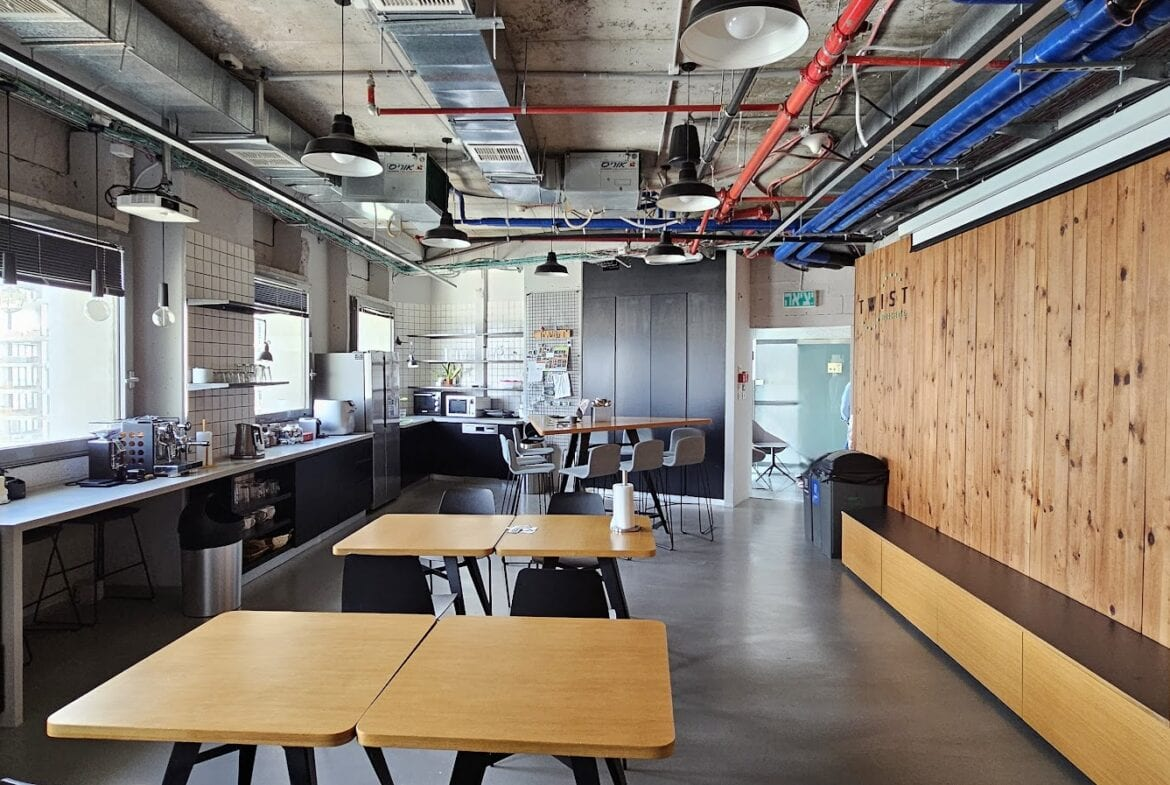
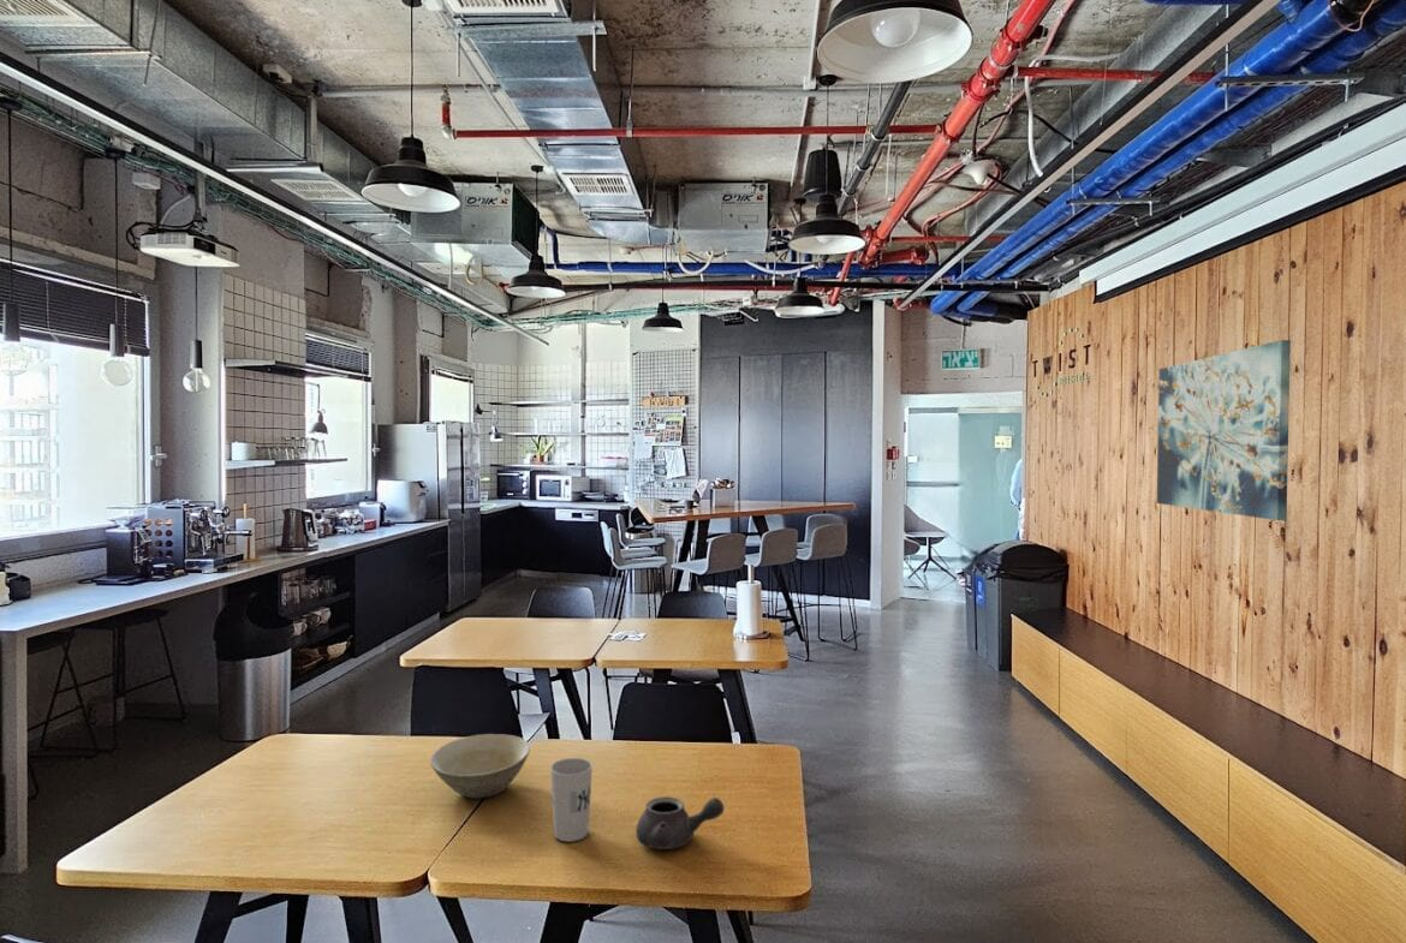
+ wall art (1213, 434)
+ cup (571, 799)
+ teapot (679, 819)
+ bowl (481, 770)
